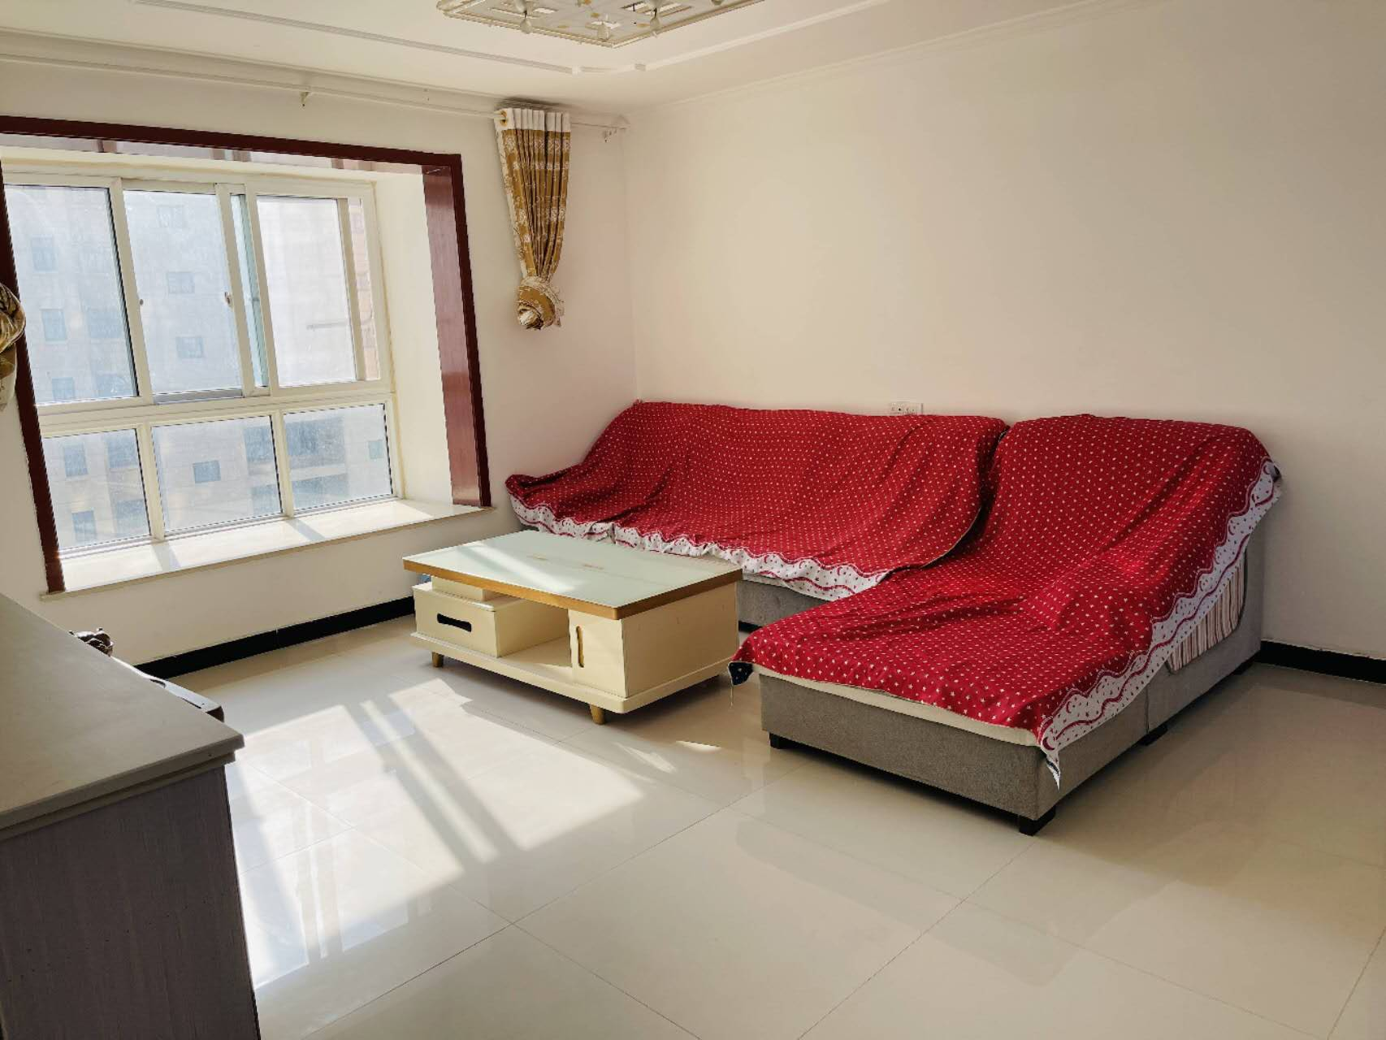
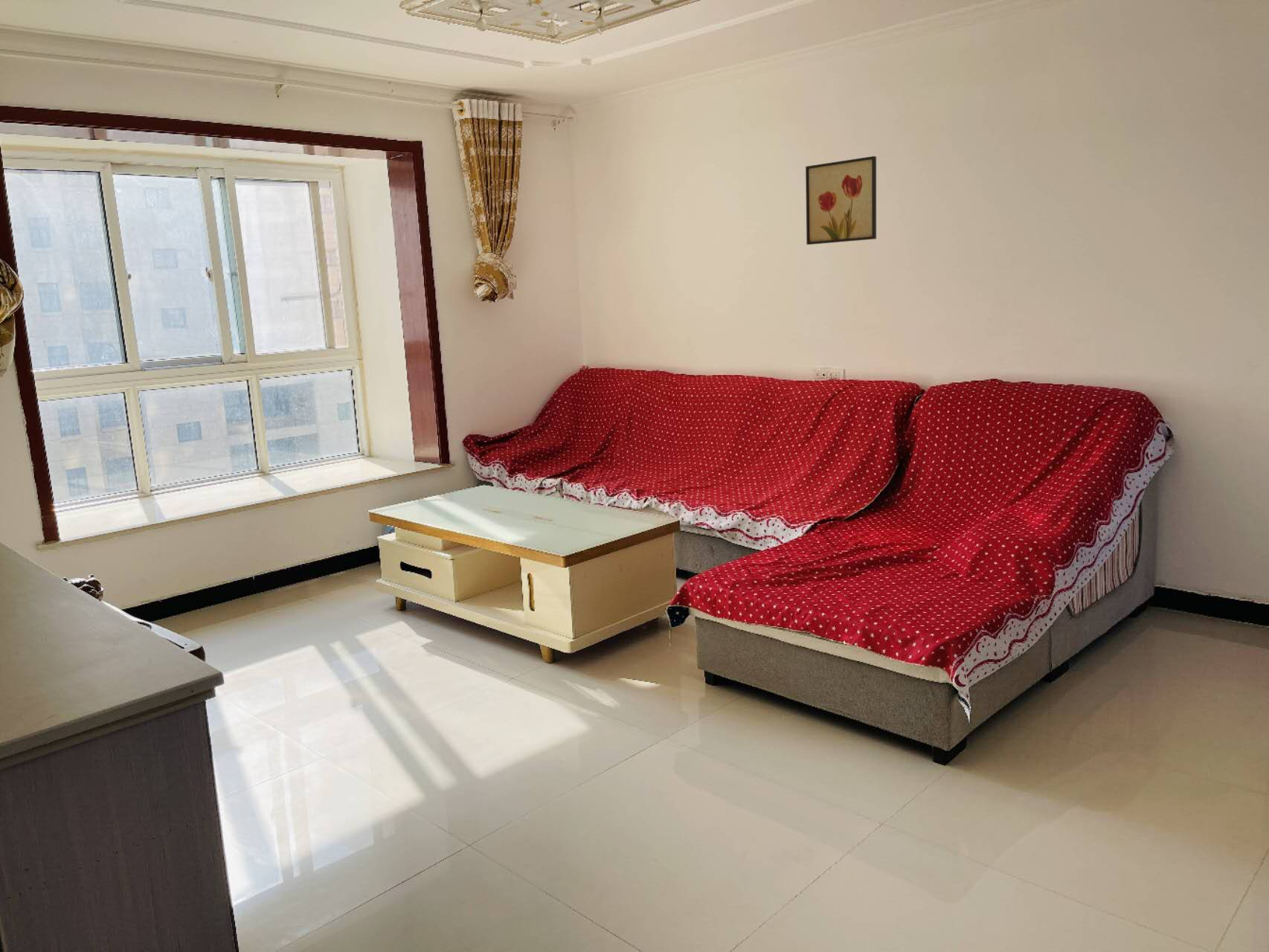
+ wall art (841, 202)
